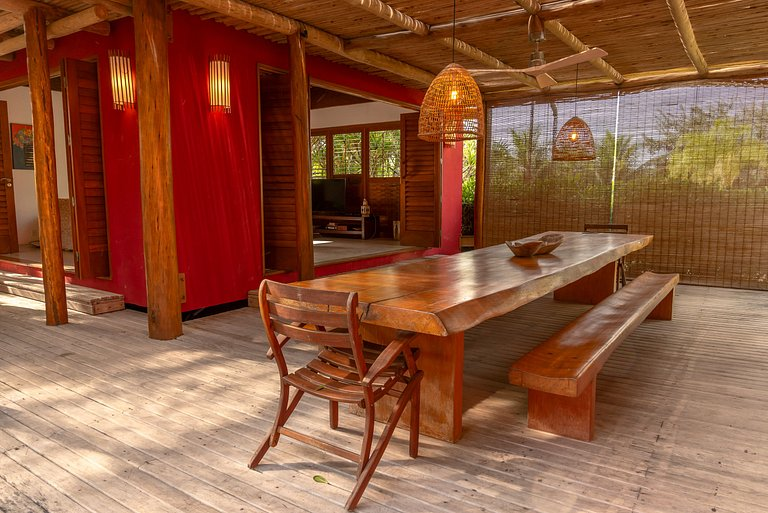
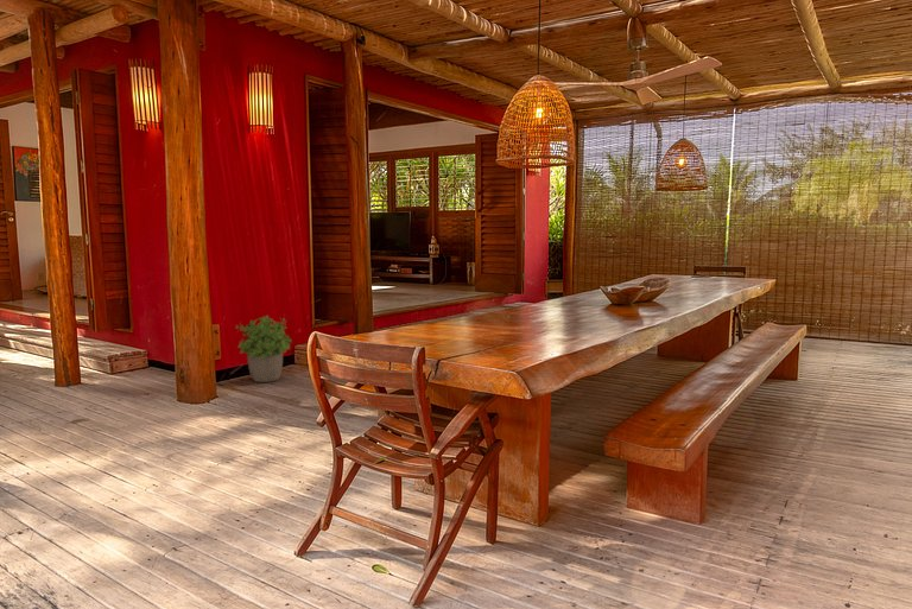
+ potted plant (266, 347)
